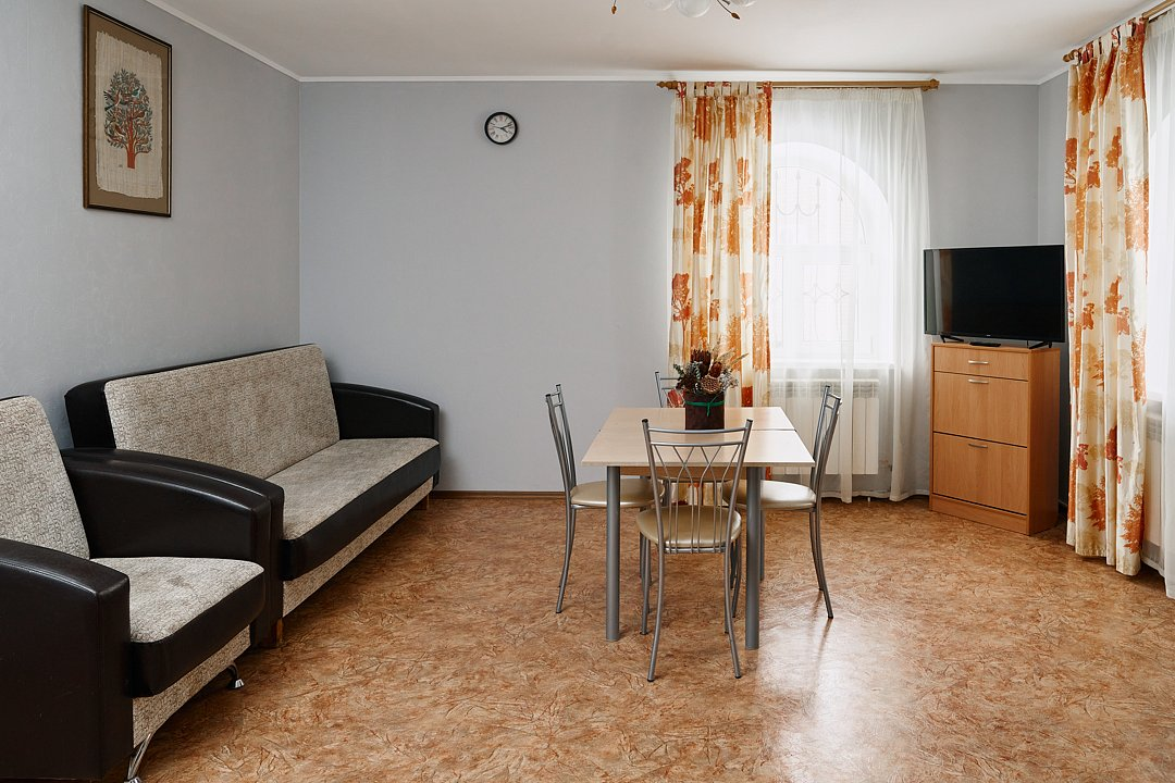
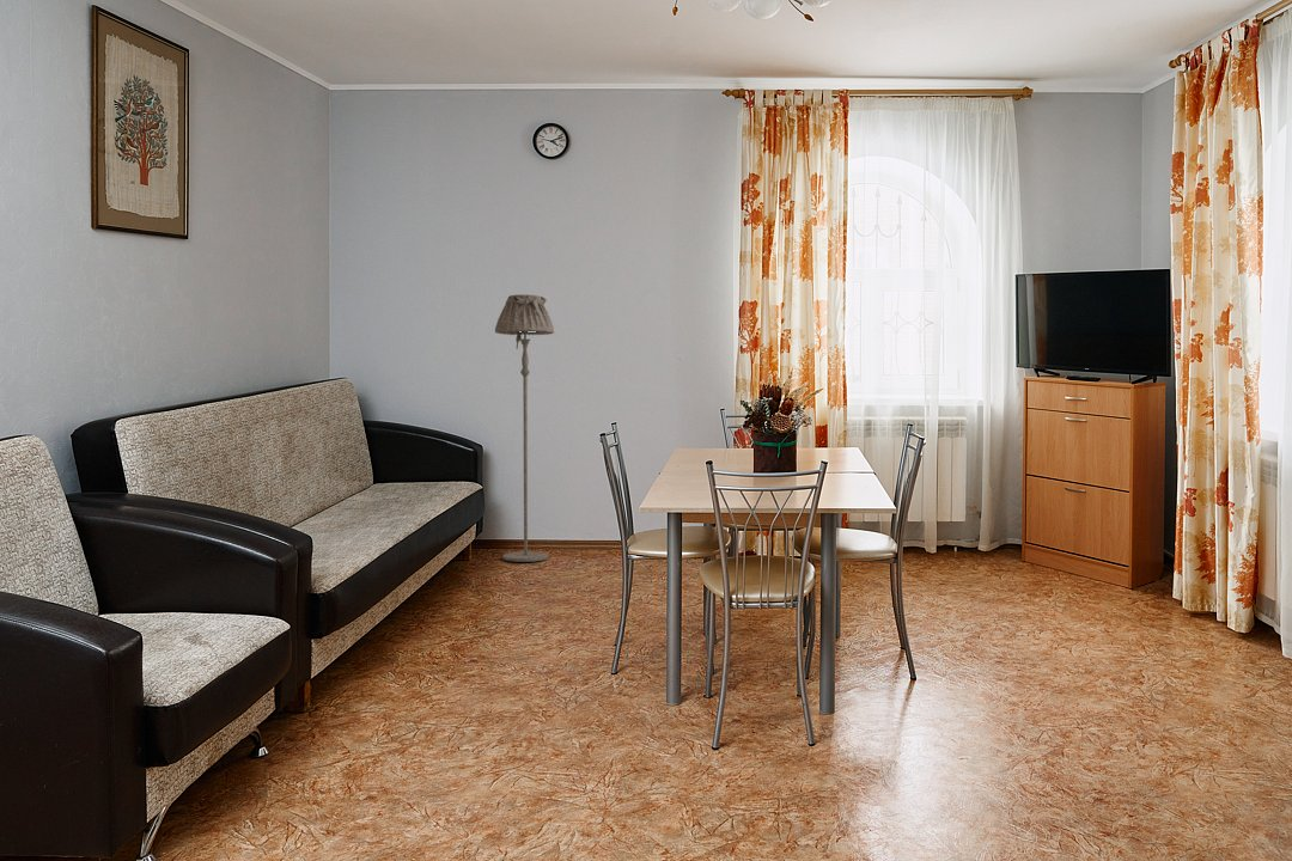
+ floor lamp (524, 427)
